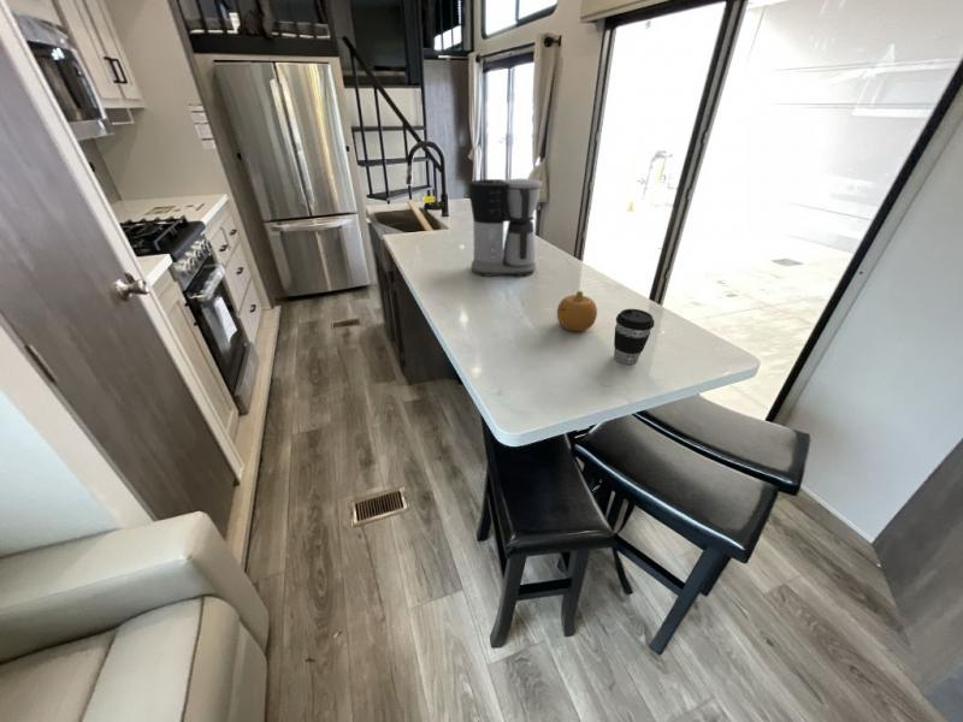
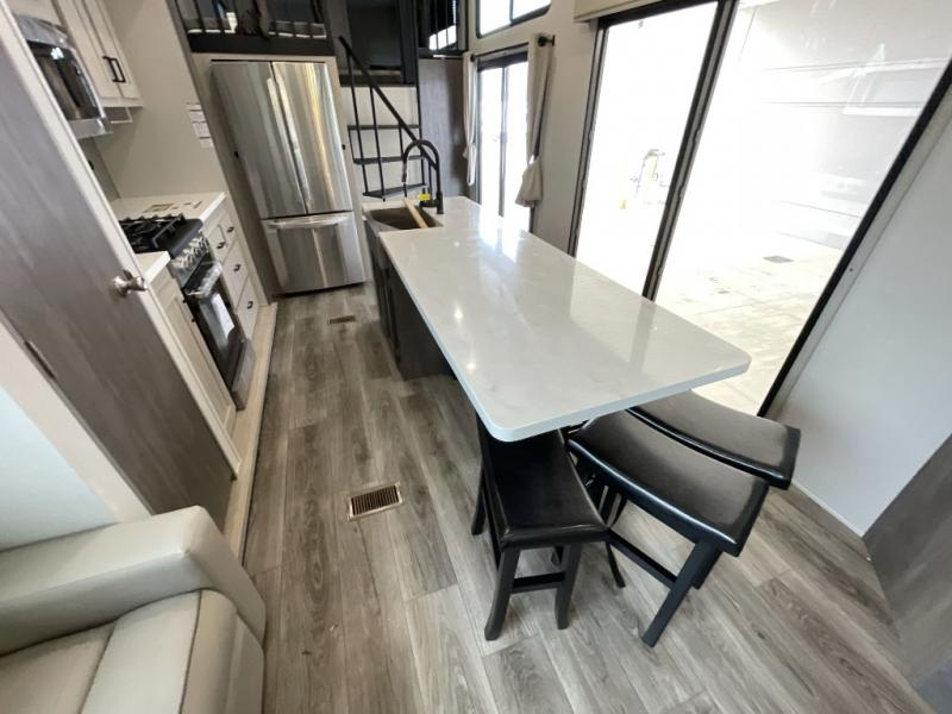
- coffee maker (507, 229)
- fruit (577, 308)
- coffee cup (631, 337)
